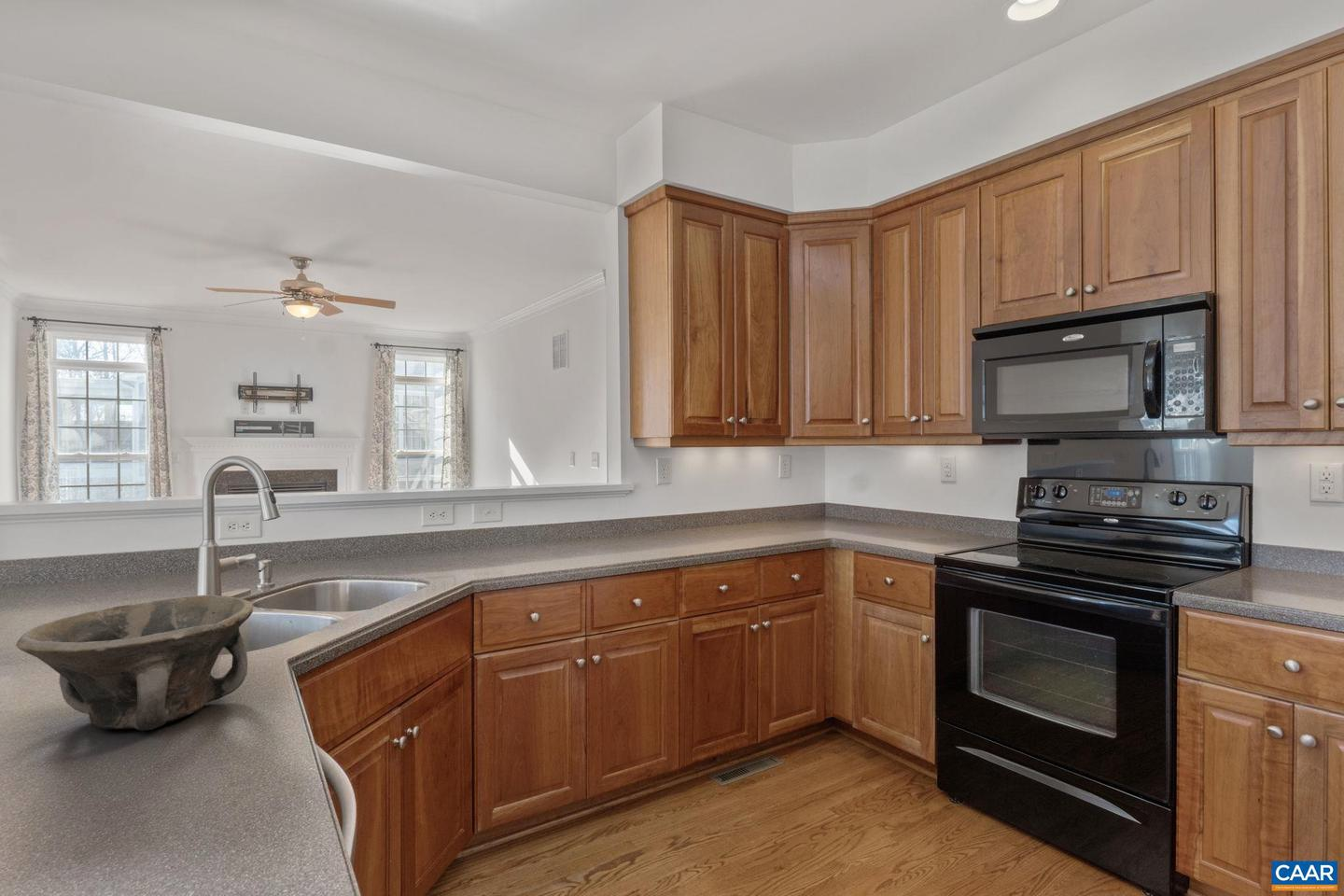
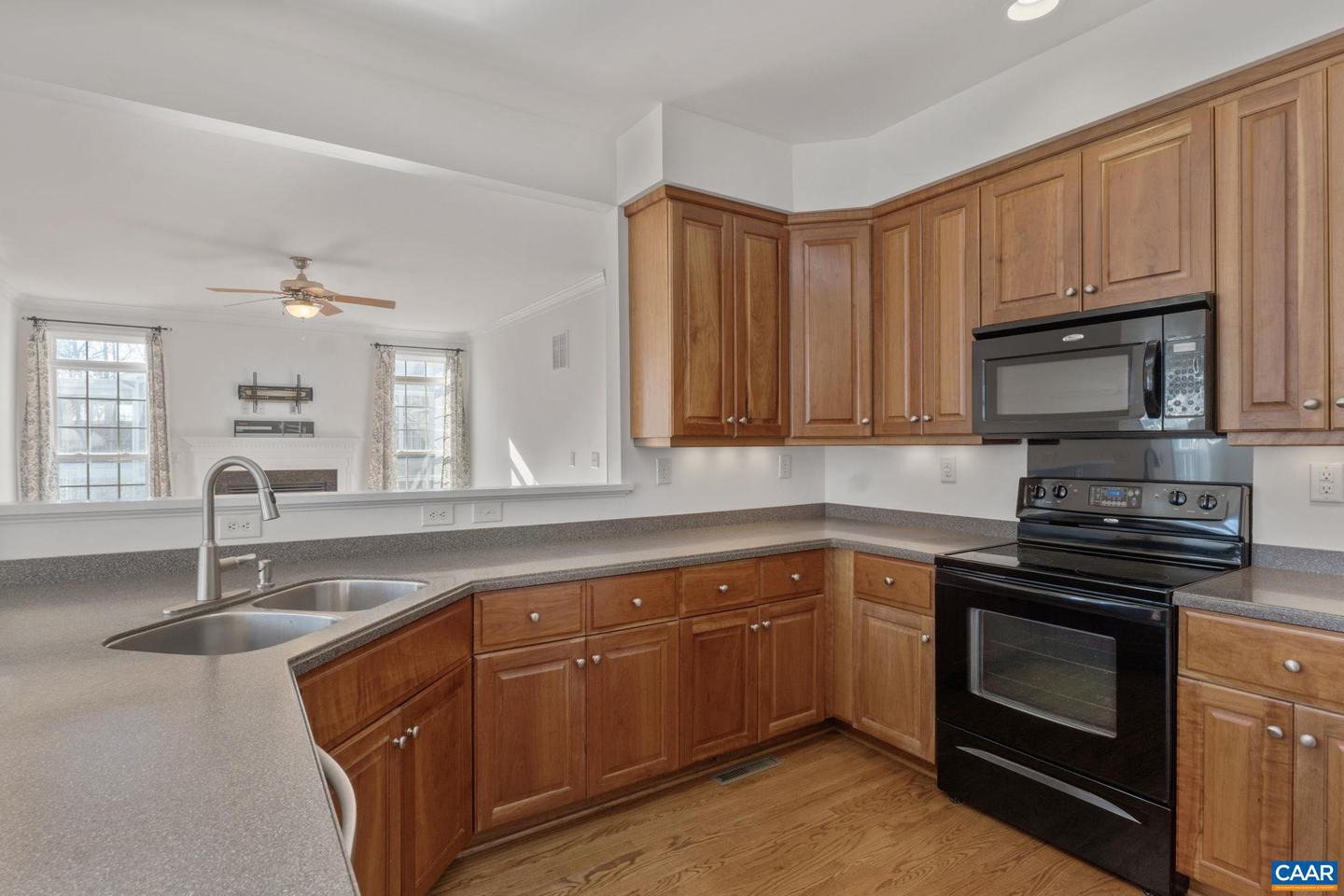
- bowl (145, 665)
